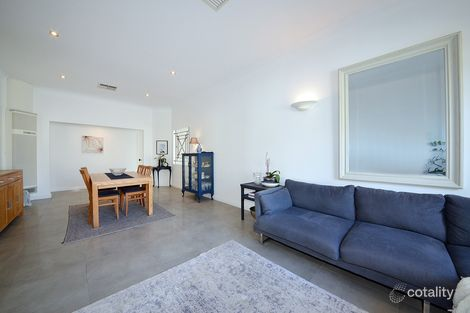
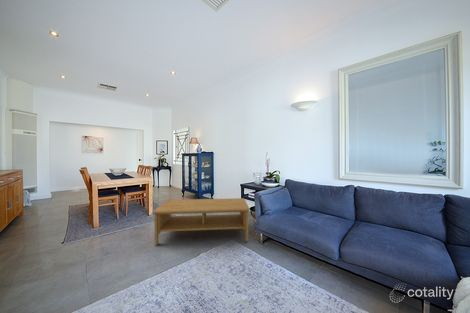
+ coffee table (204, 218)
